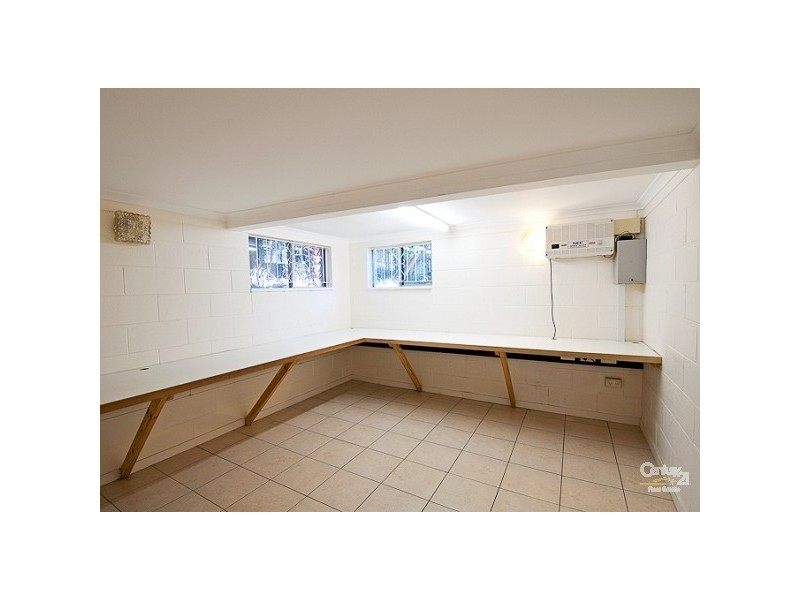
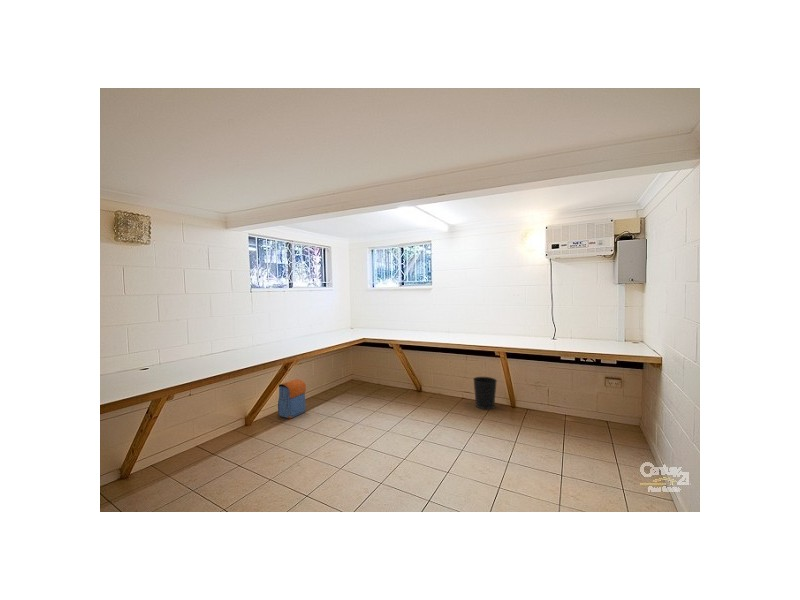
+ backpack (290, 397)
+ wastebasket (484, 392)
